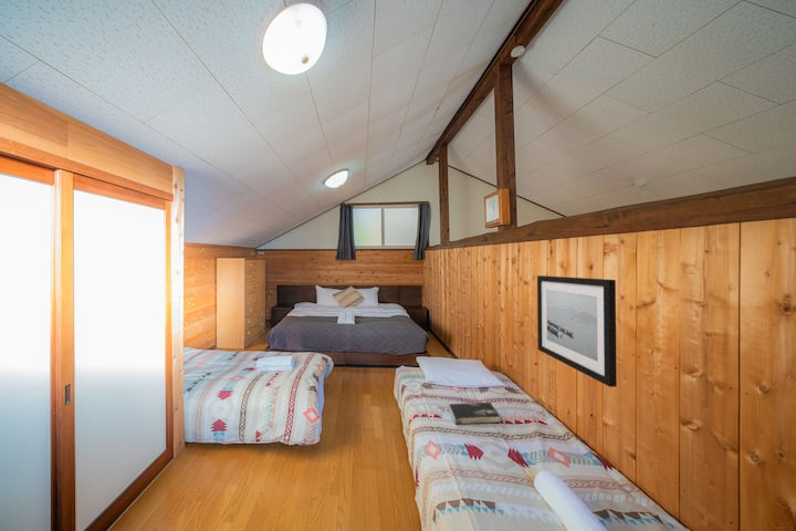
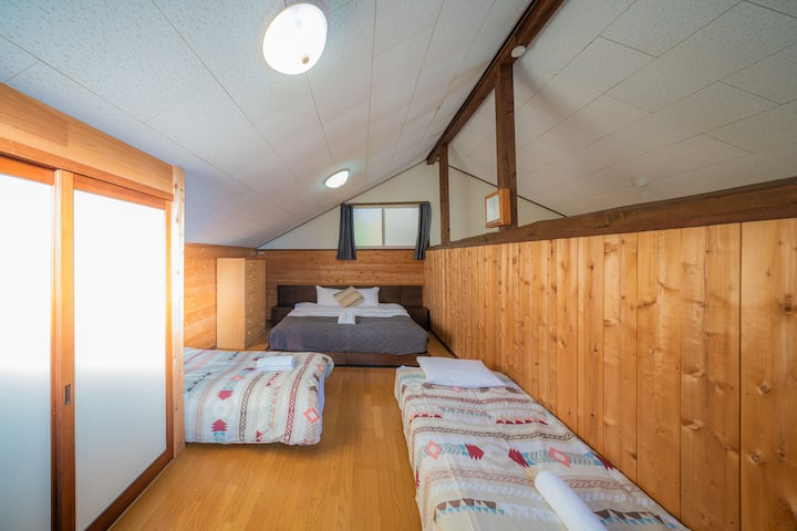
- book (473, 413)
- wall art (569, 321)
